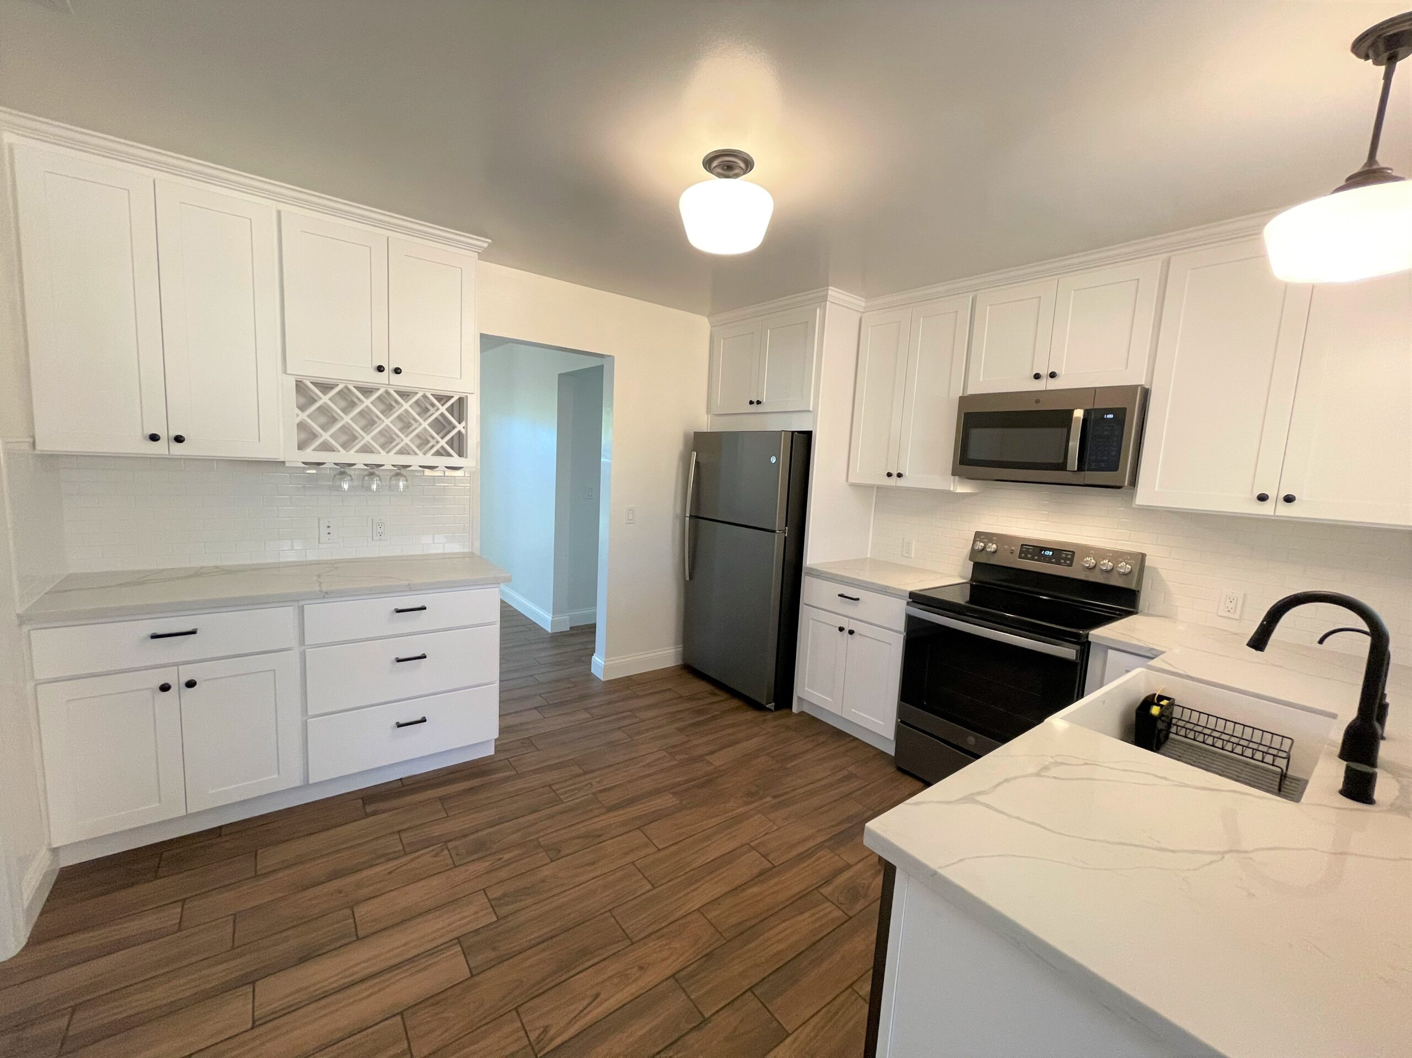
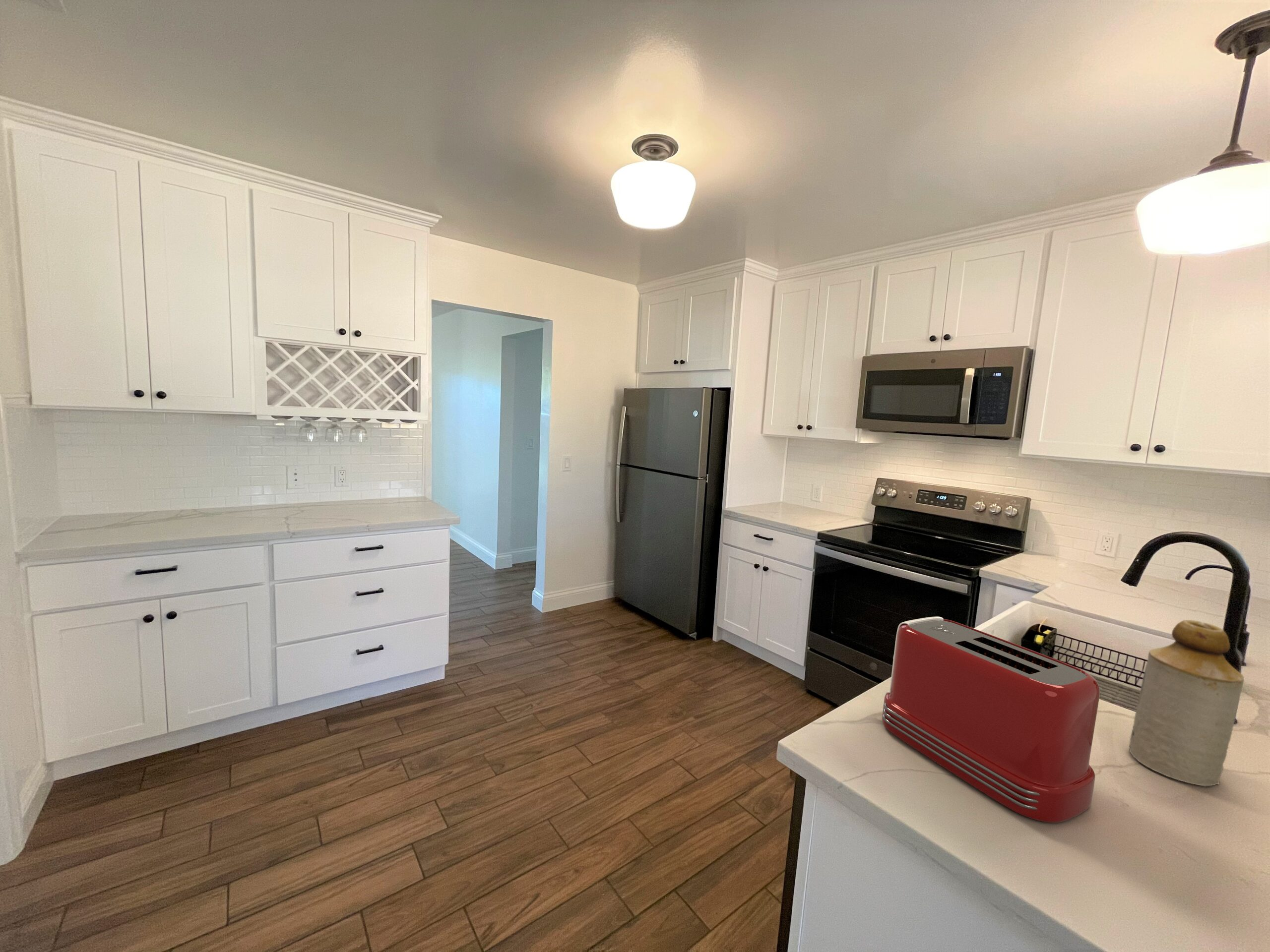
+ toaster (981, 701)
+ bottle (1186, 695)
